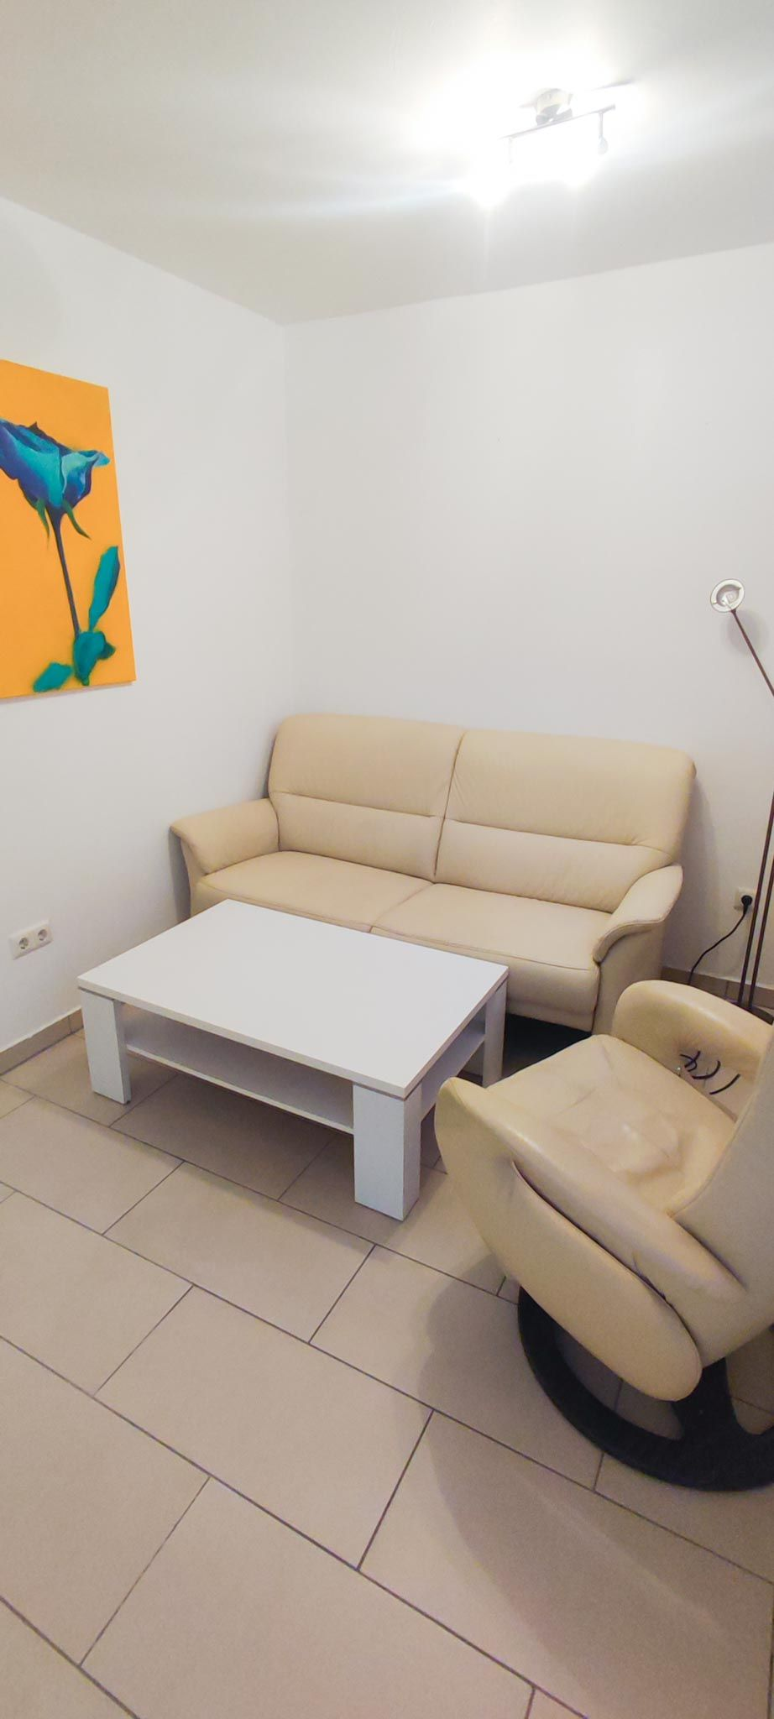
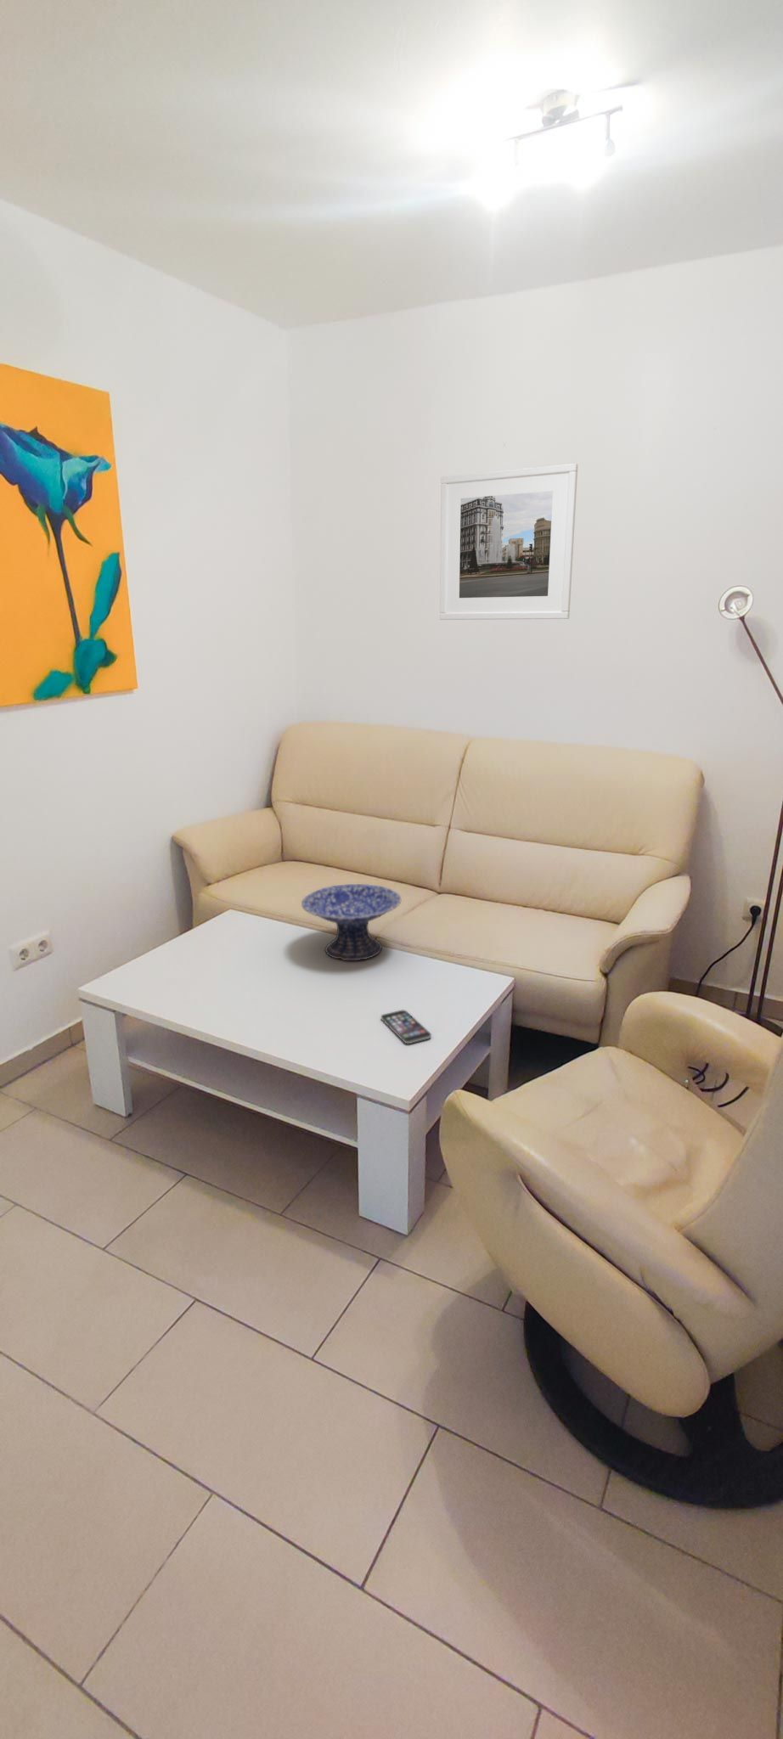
+ decorative bowl (352, 924)
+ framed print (505, 547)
+ smartphone (405, 1026)
